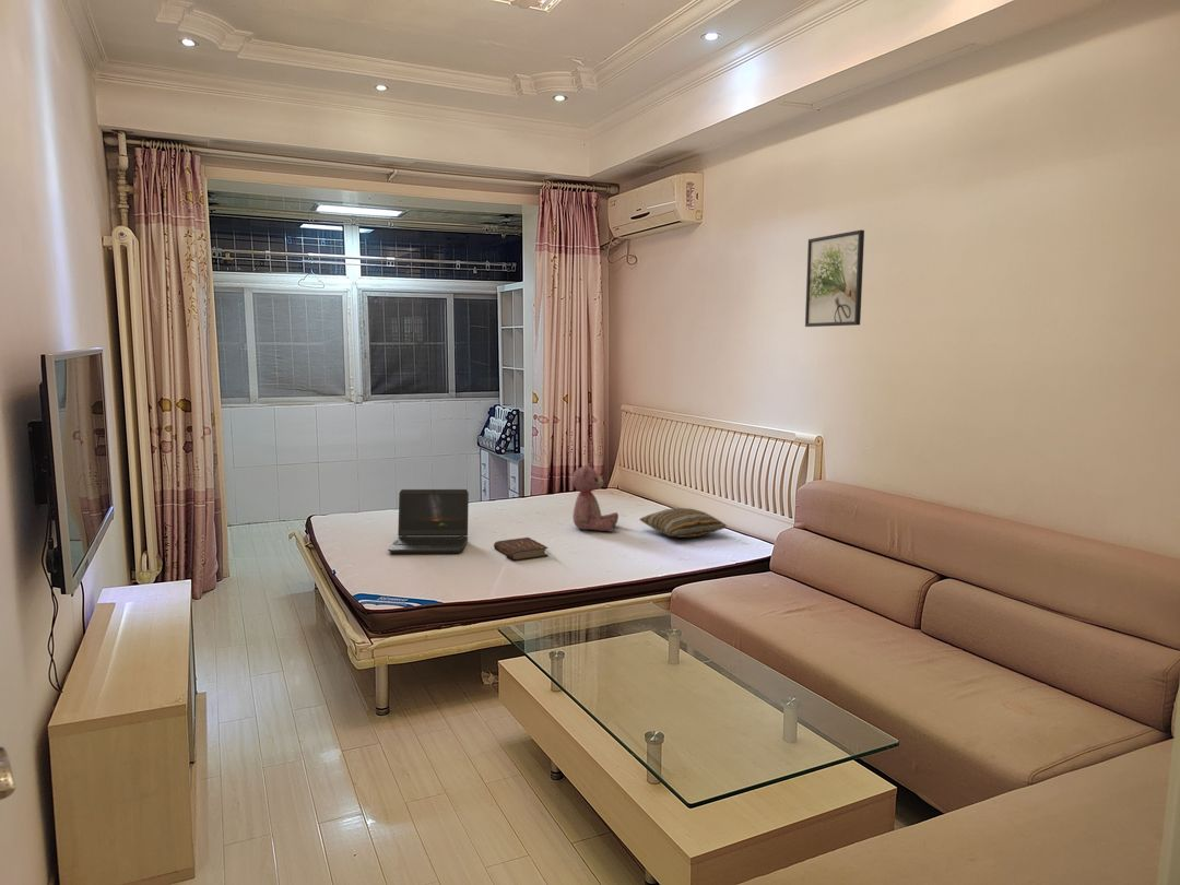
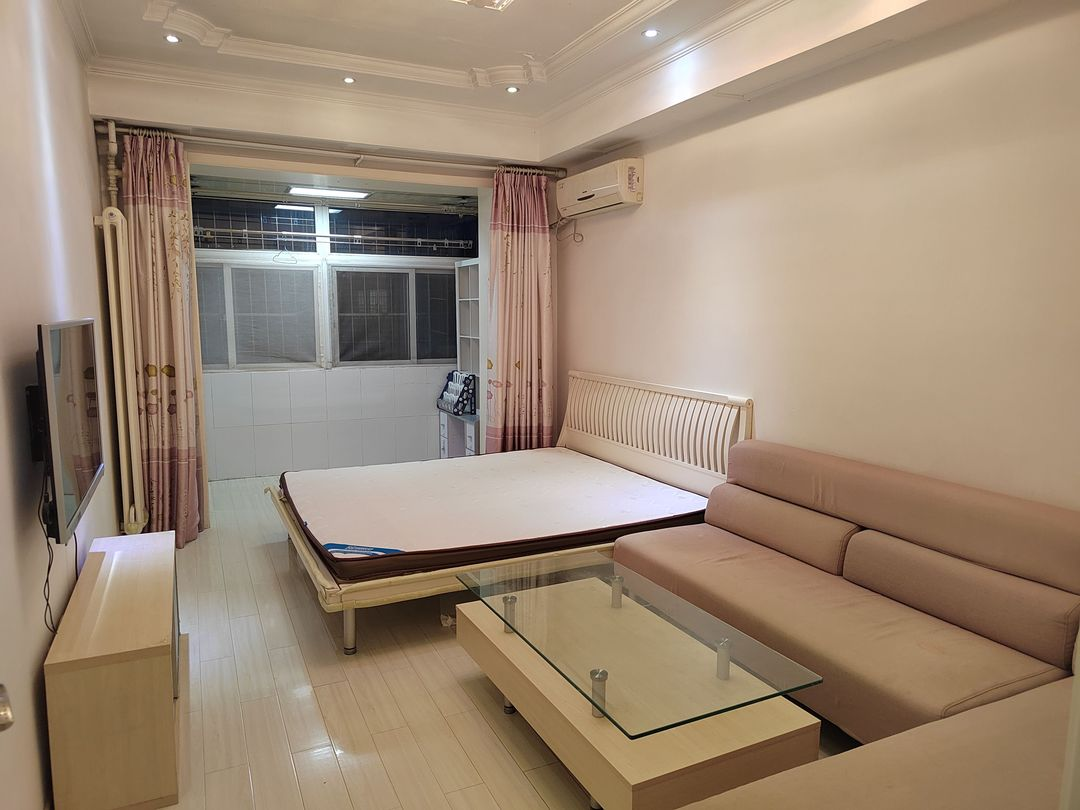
- pillow (682, 522)
- teddy bear (594, 496)
- laptop computer (429, 520)
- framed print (833, 280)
- book (520, 548)
